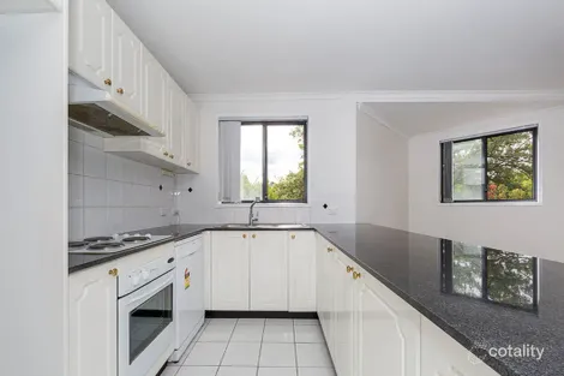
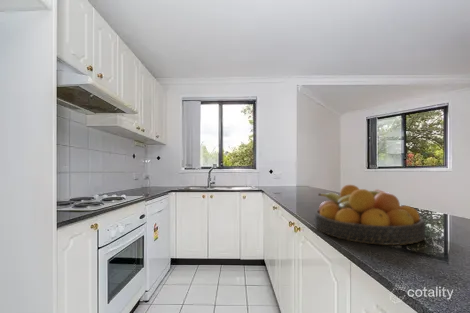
+ fruit bowl (365, 208)
